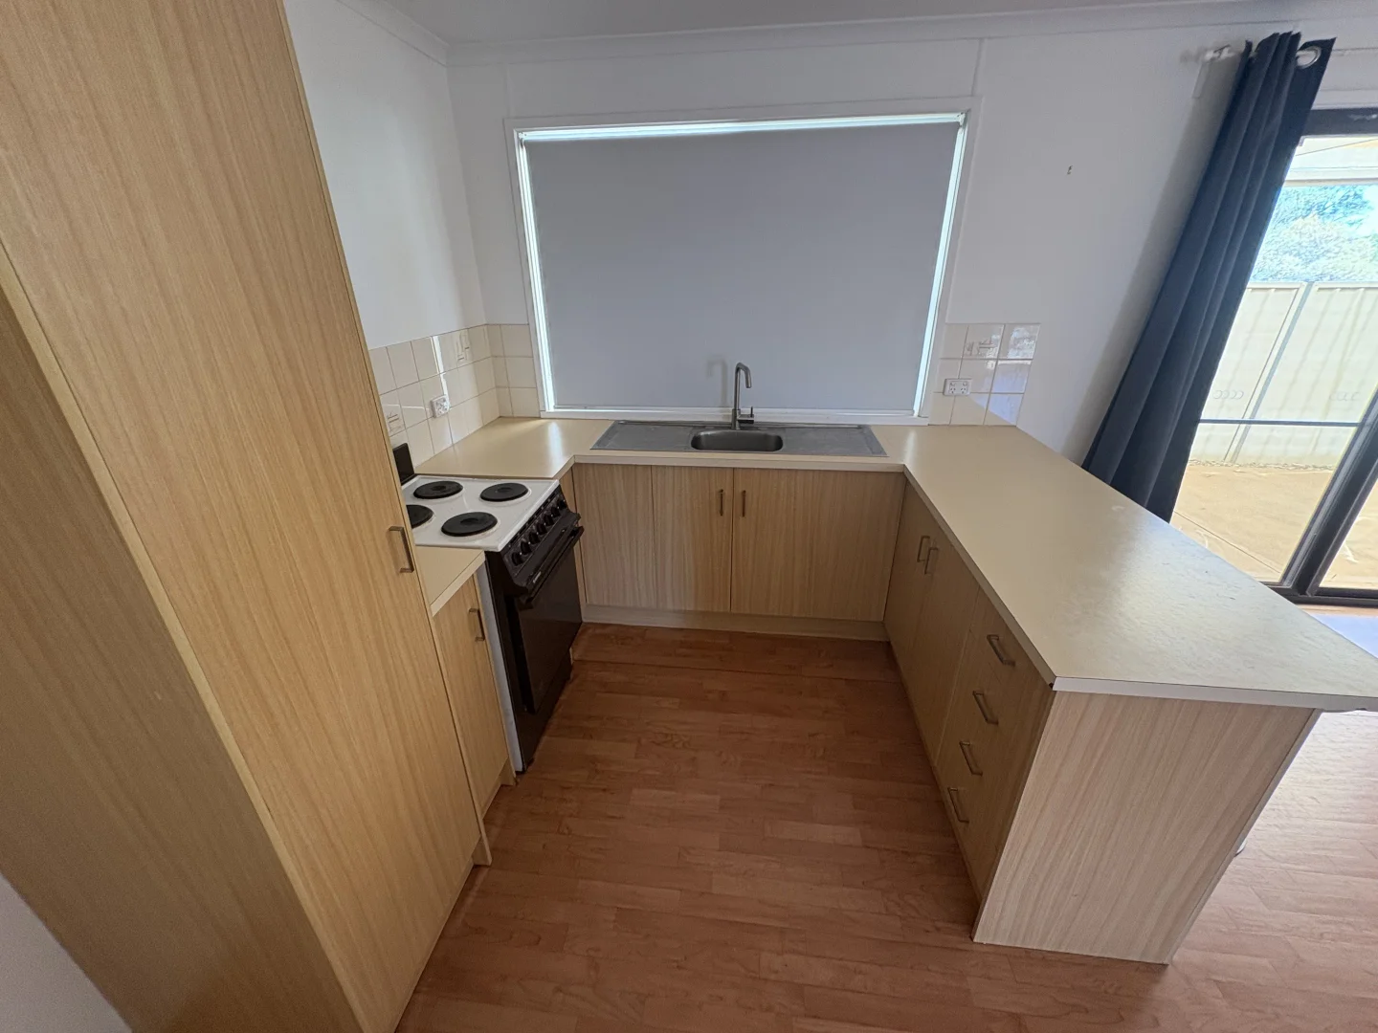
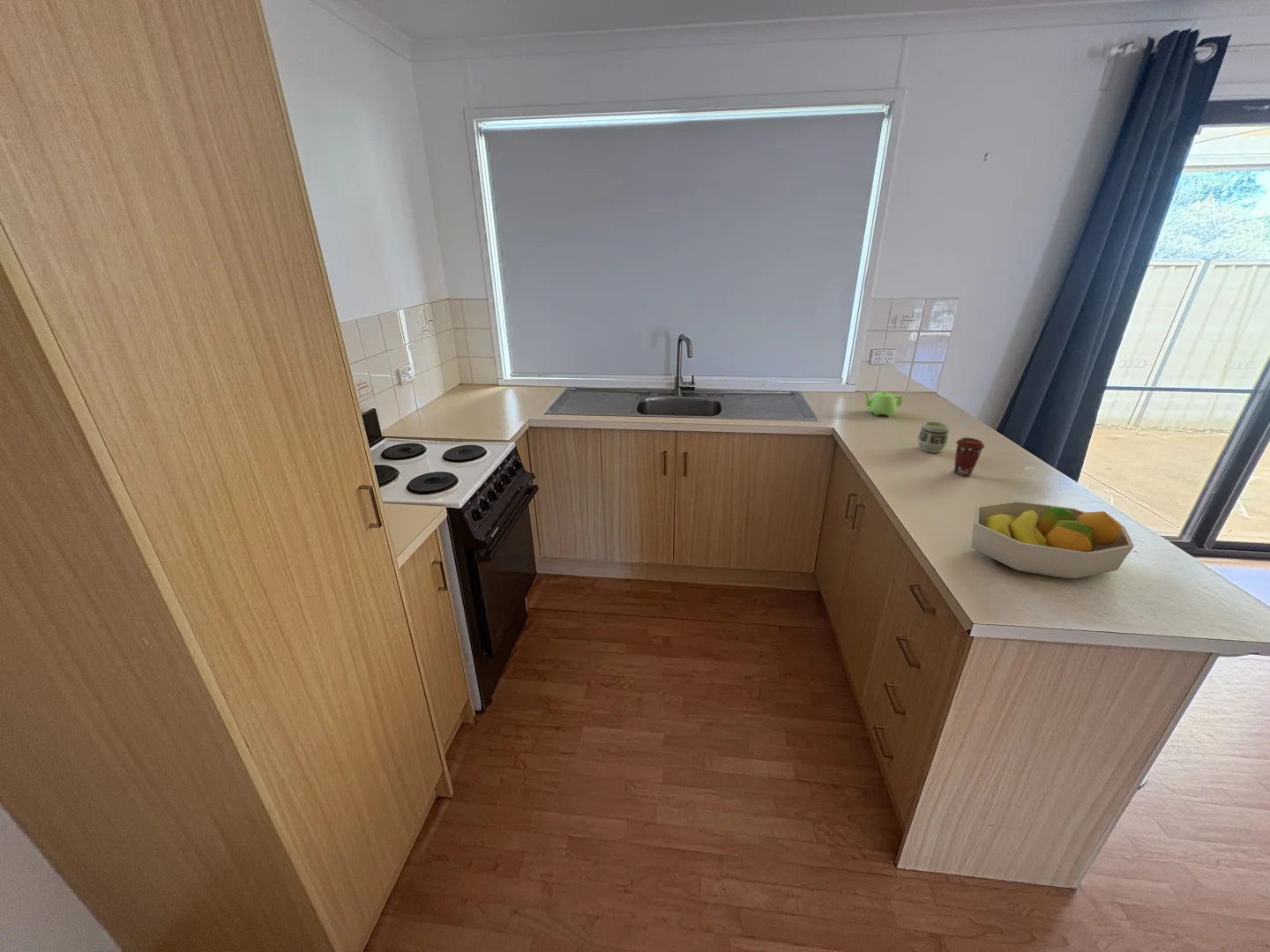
+ cup (933, 436)
+ coffee cup (967, 457)
+ fruit bowl (1045, 533)
+ teapot (881, 402)
